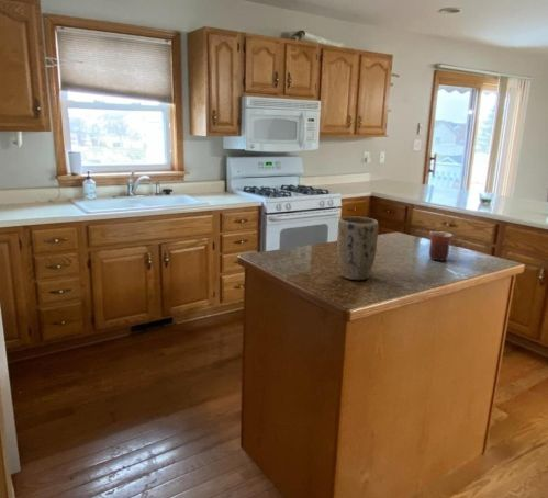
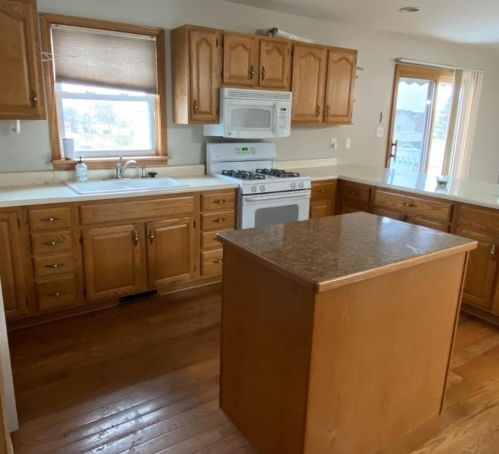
- mug (439, 245)
- plant pot (356, 248)
